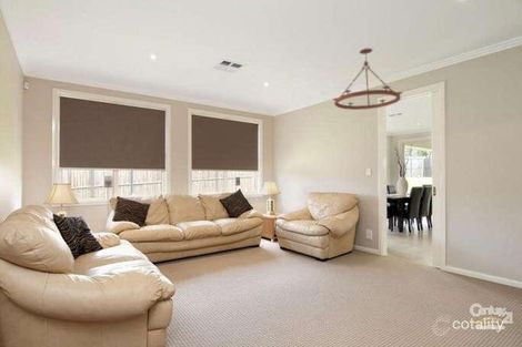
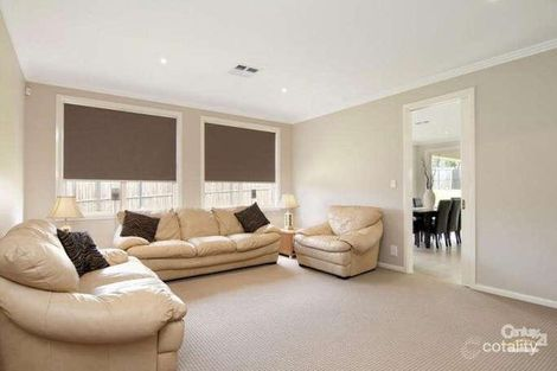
- chandelier (367, 76)
